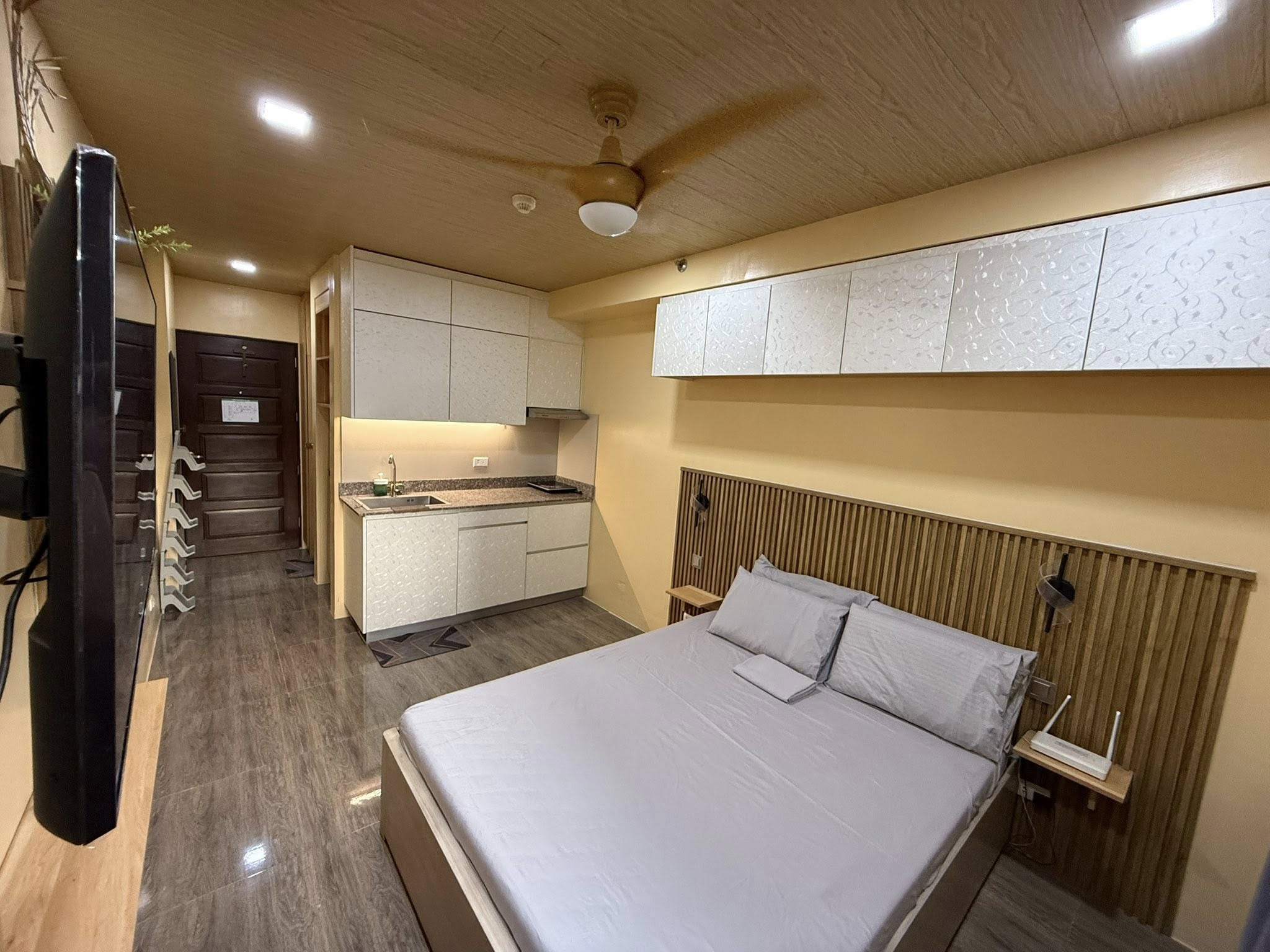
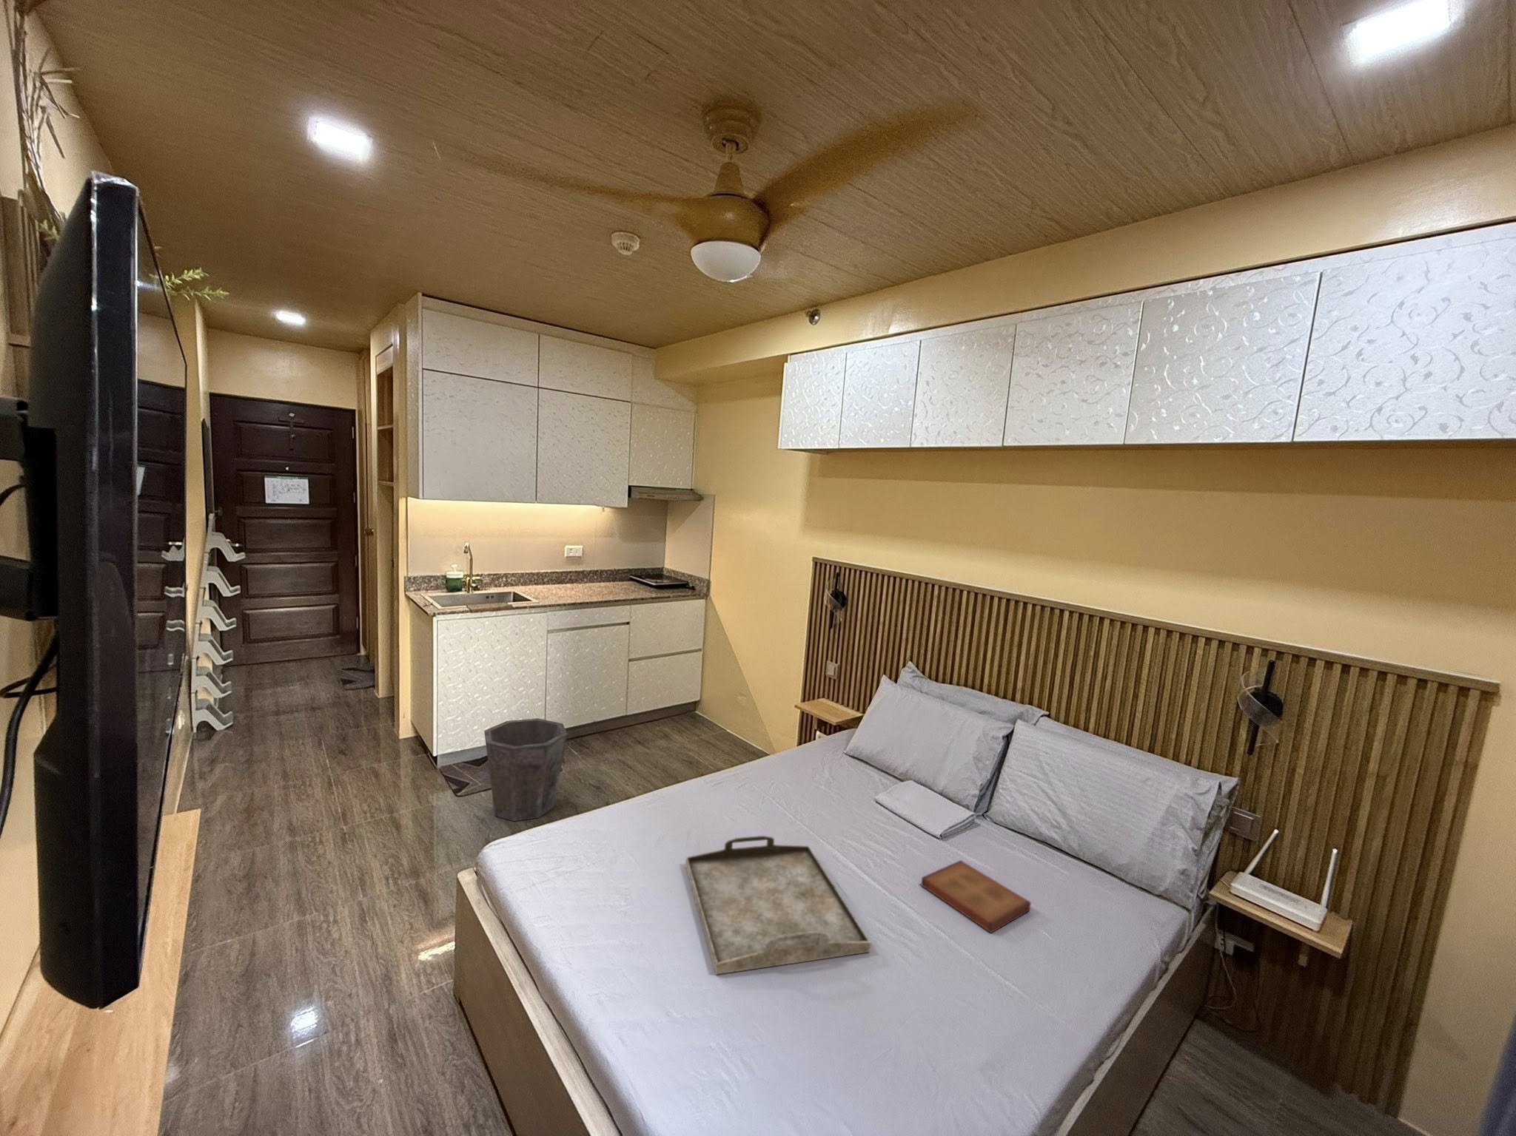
+ waste bin (525, 770)
+ serving tray (770, 891)
+ book (974, 894)
